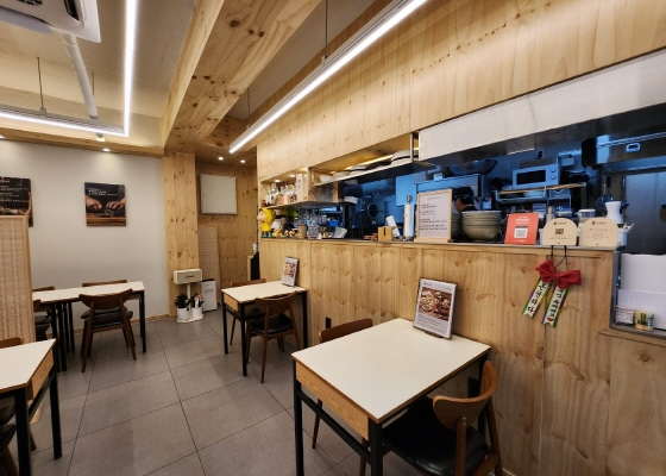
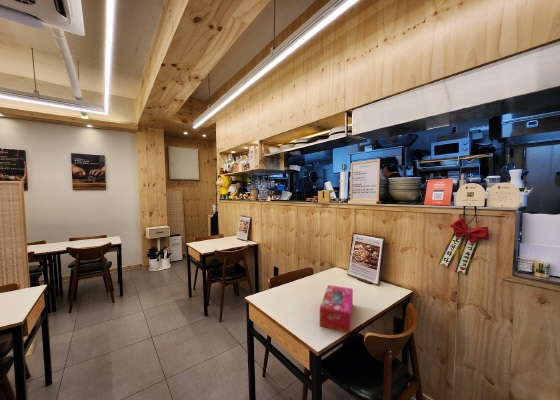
+ tissue box (337, 305)
